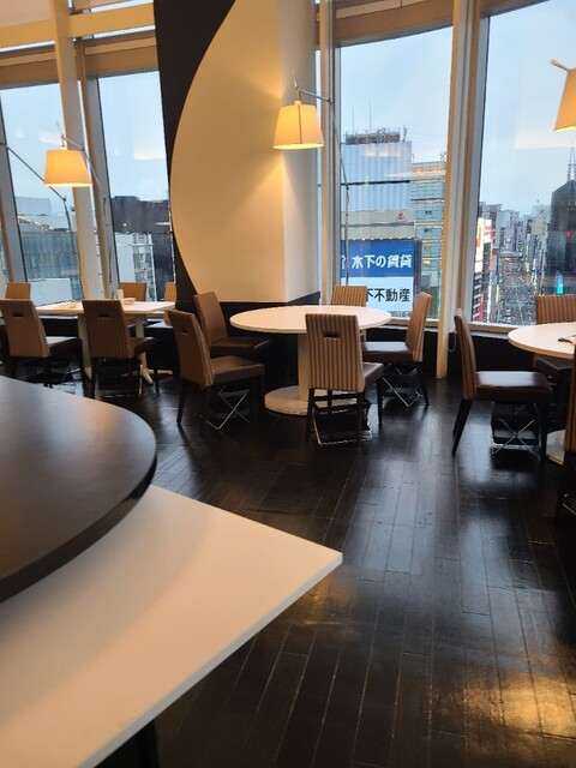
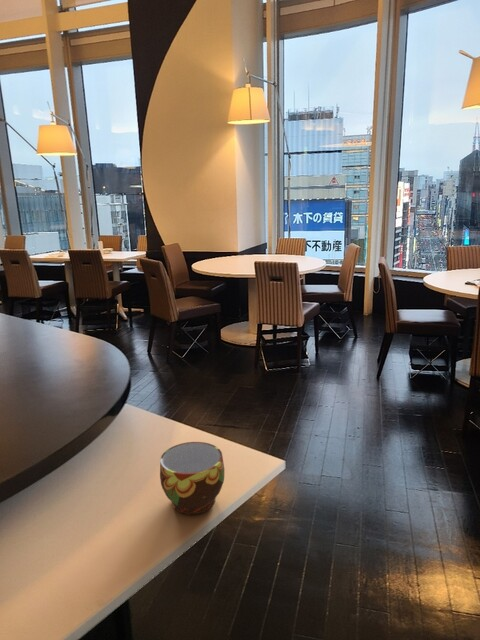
+ cup (192, 477)
